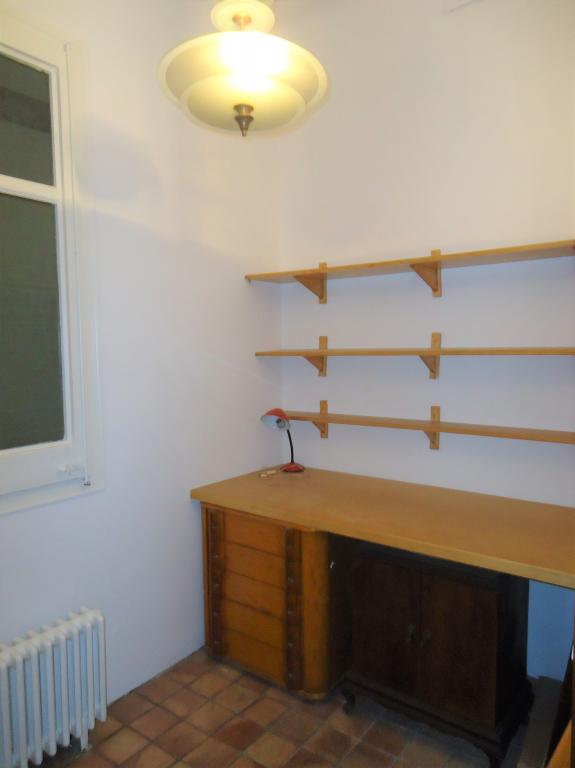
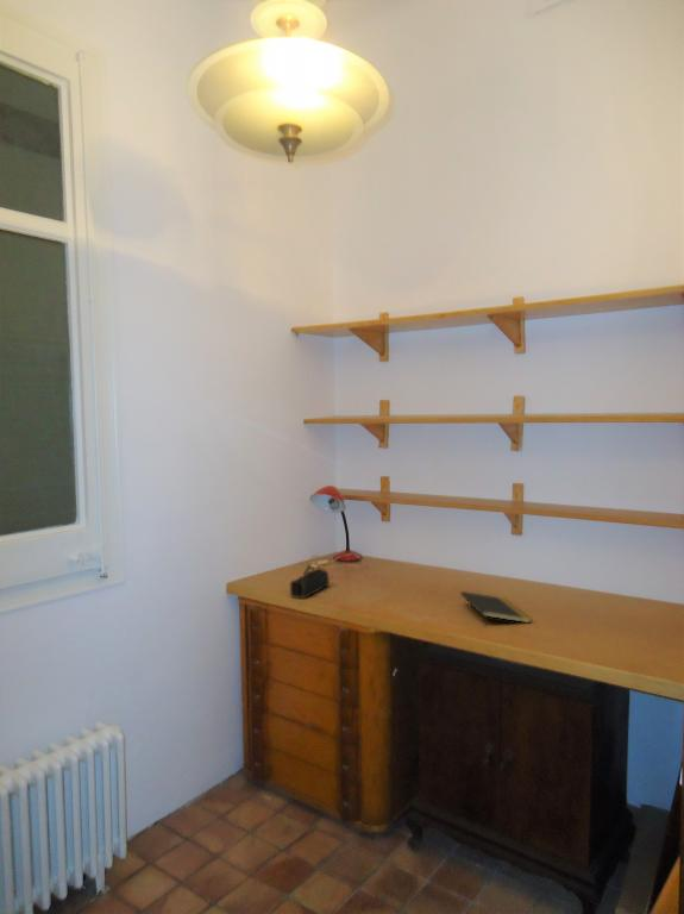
+ pencil case (309, 578)
+ notepad (494, 606)
